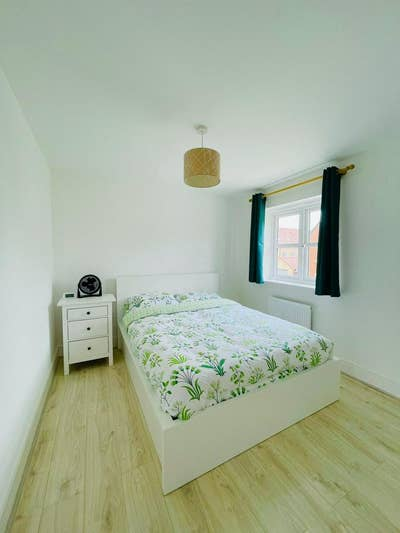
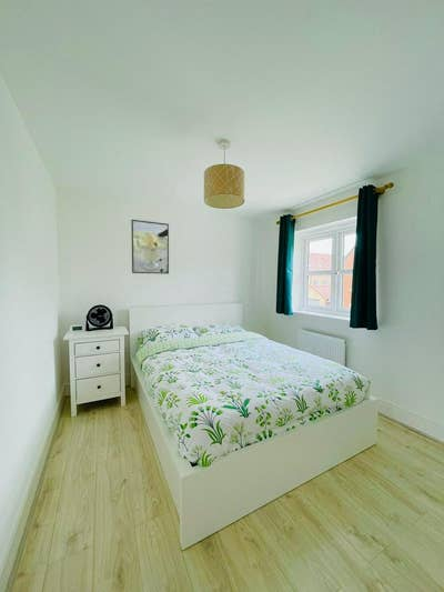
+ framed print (150, 248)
